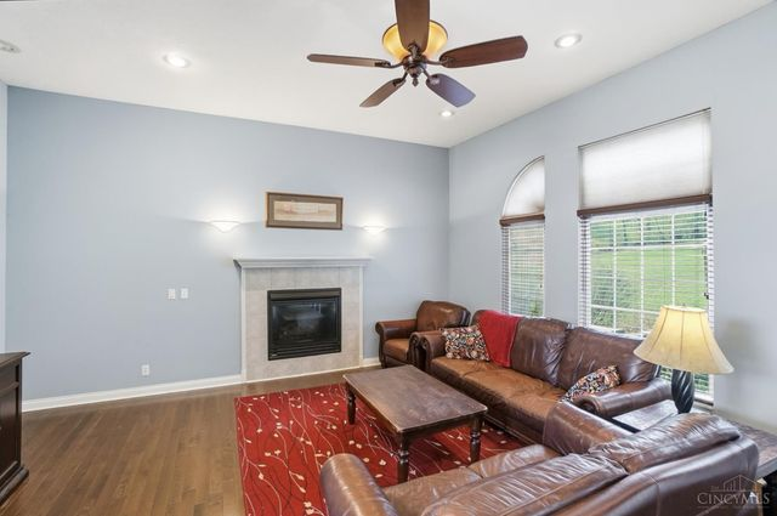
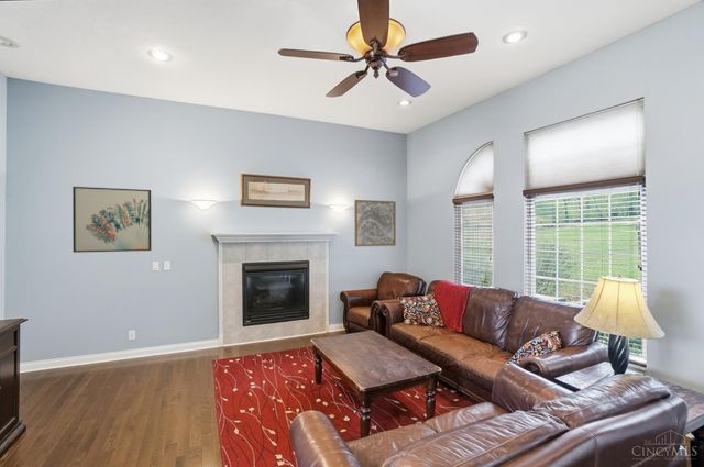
+ wall art (113, 220)
+ wall art (375, 223)
